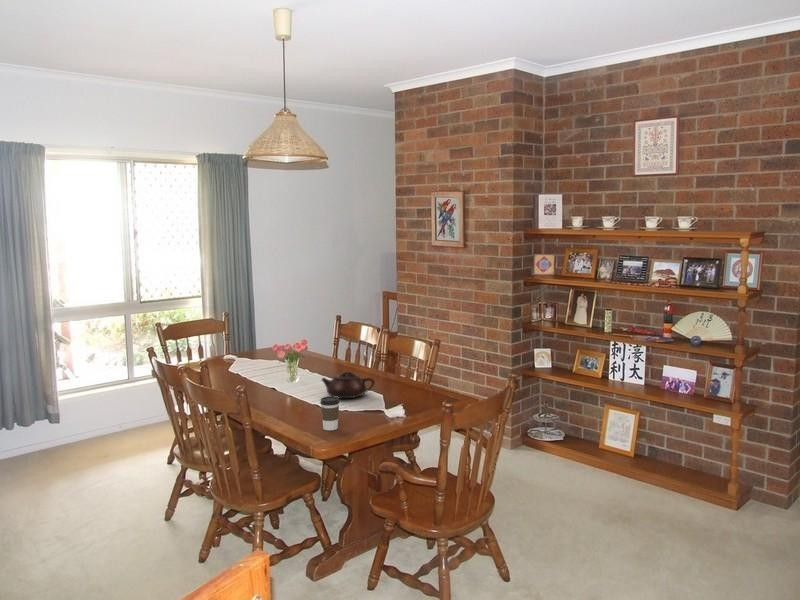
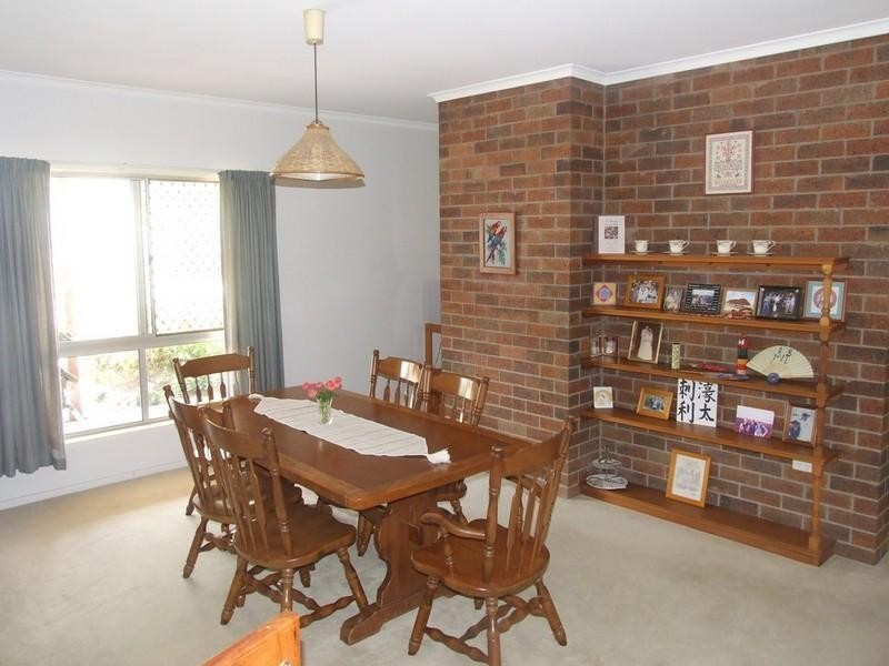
- coffee cup (330, 413)
- teapot (347, 383)
